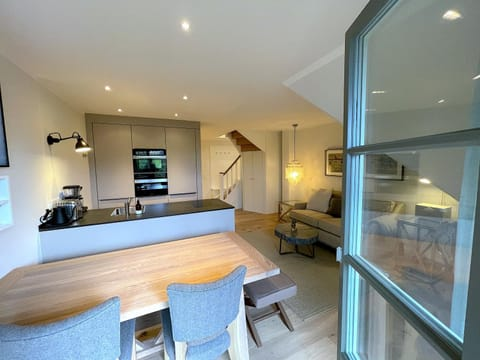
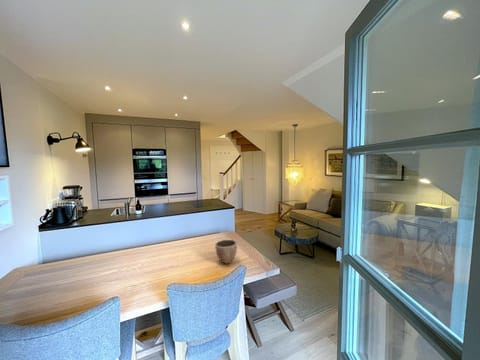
+ decorative bowl (226, 252)
